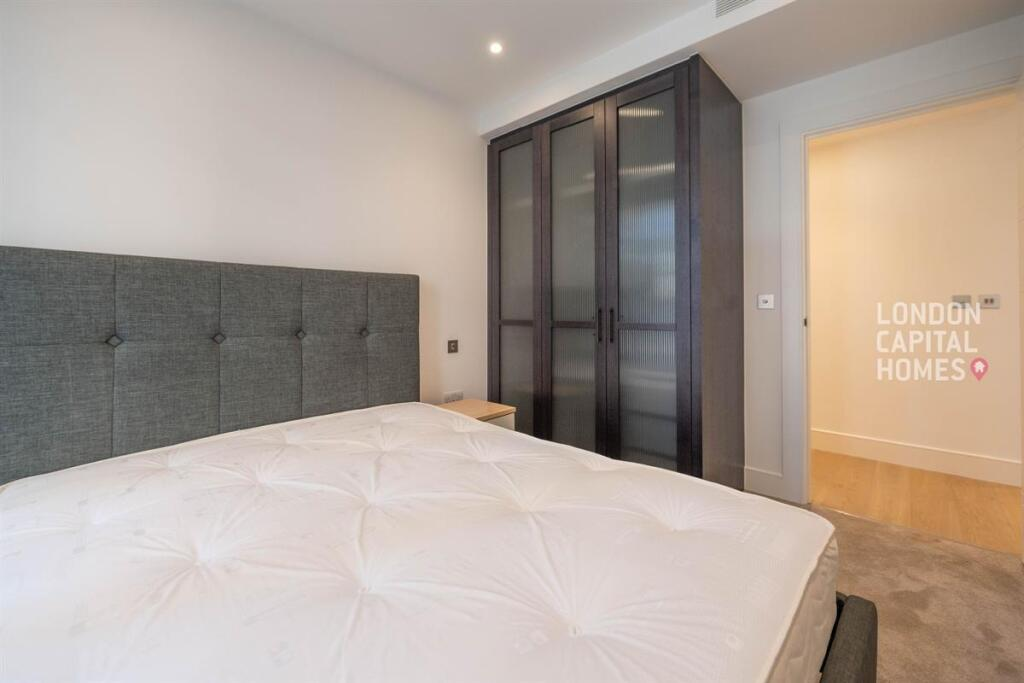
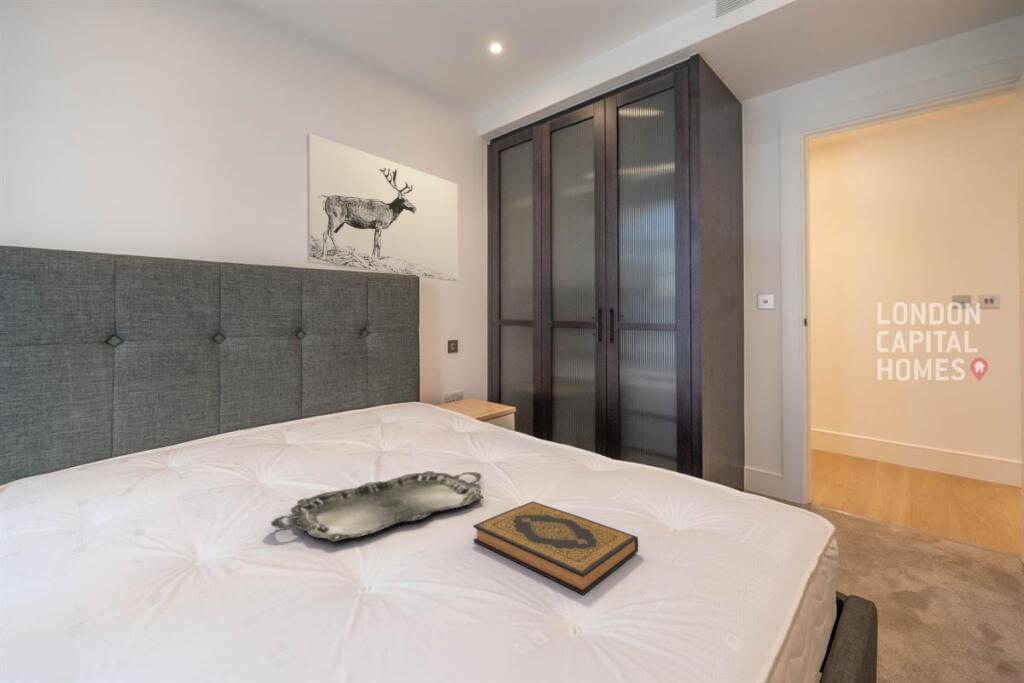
+ serving tray (391, 499)
+ wall art (392, 217)
+ hardback book (553, 538)
